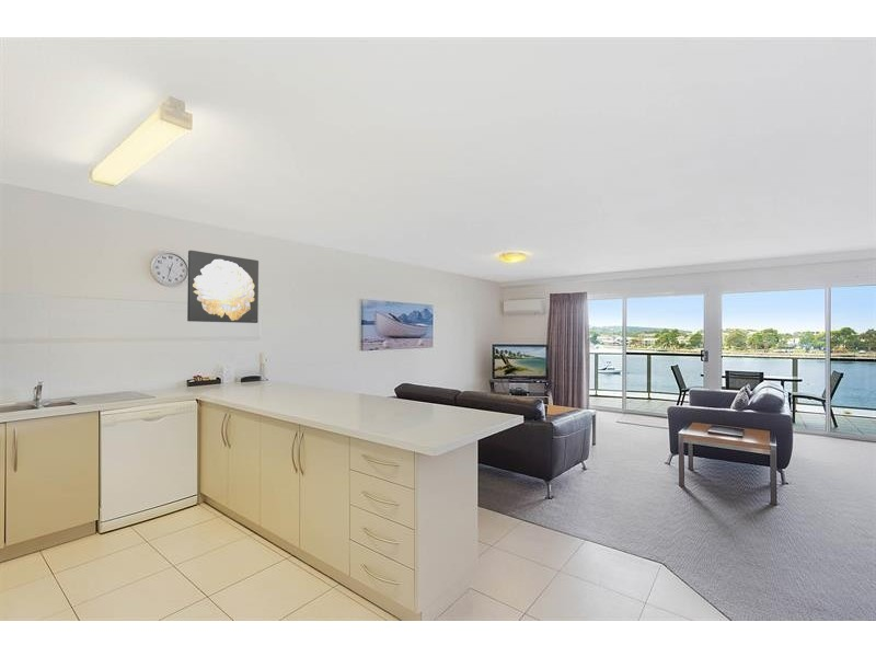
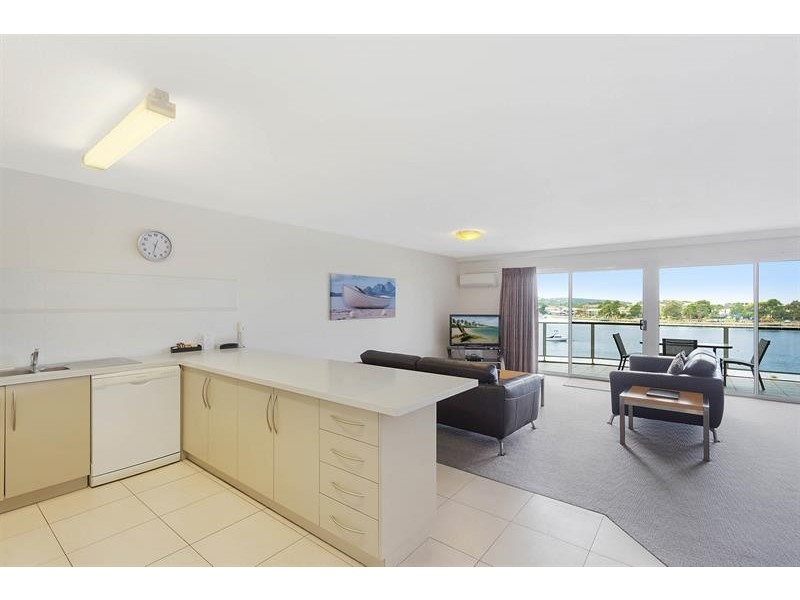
- wall art (224, 288)
